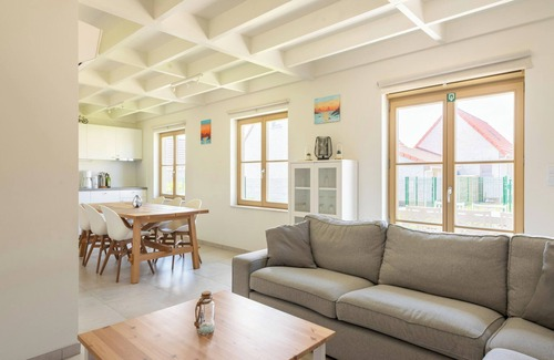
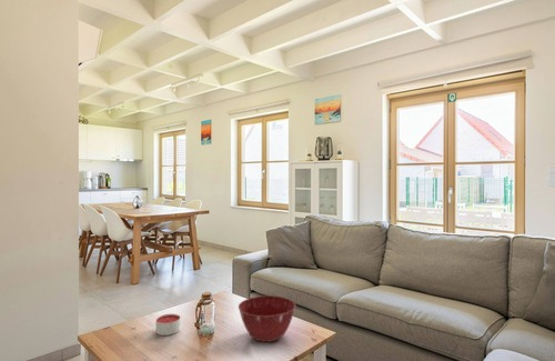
+ candle (168, 323)
+ mixing bowl (266, 320)
